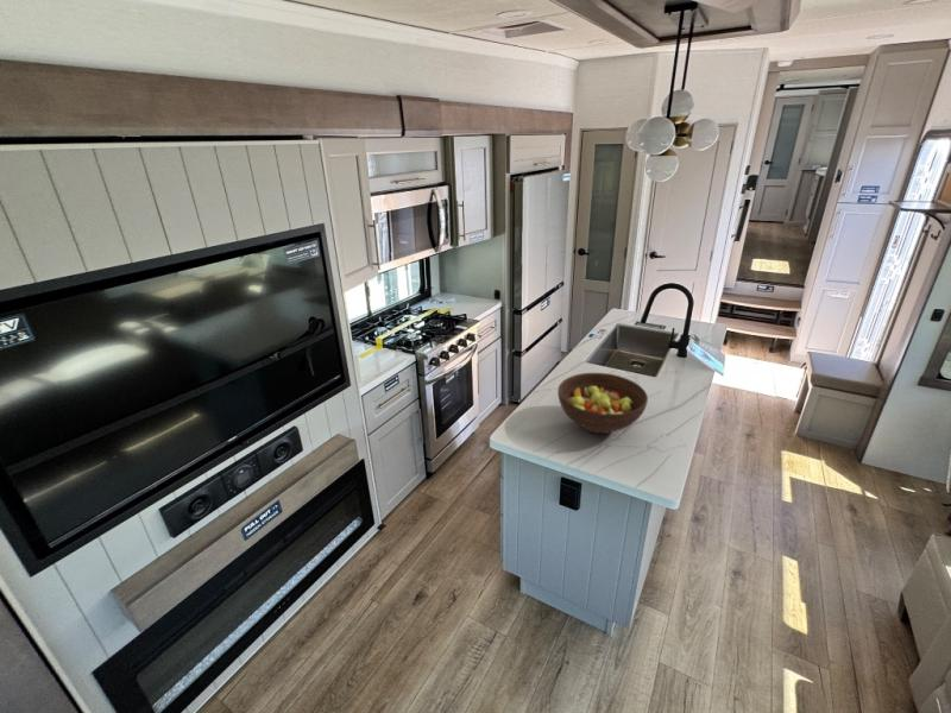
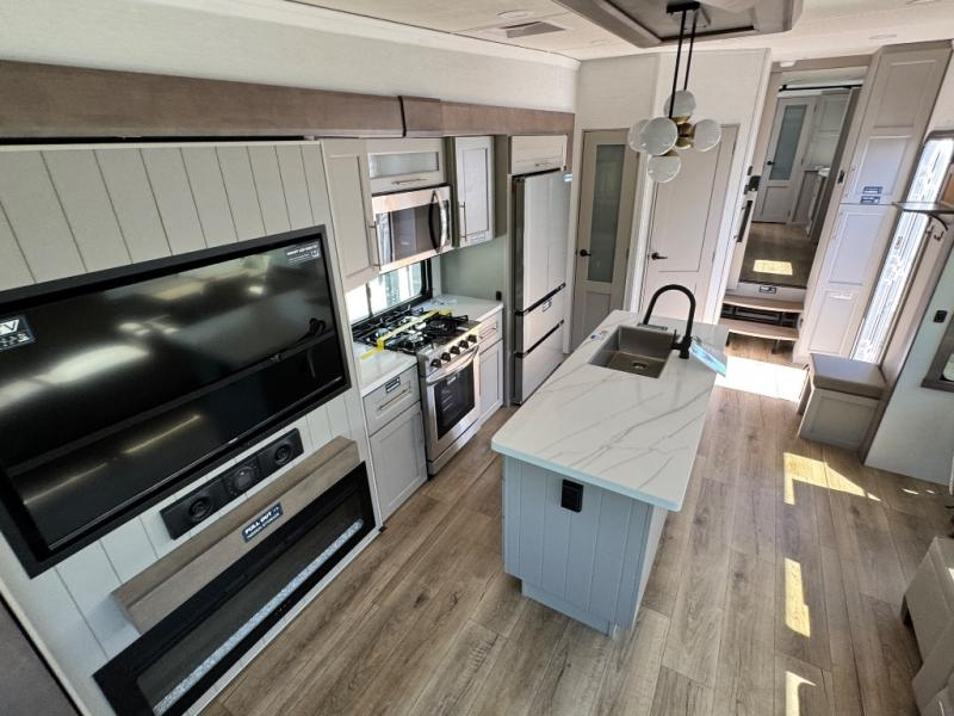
- fruit bowl (599, 409)
